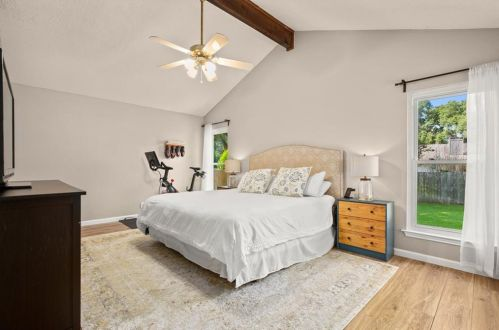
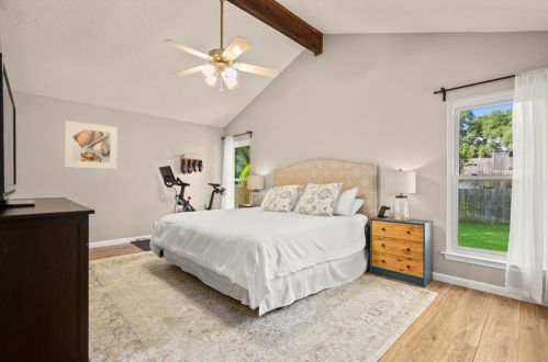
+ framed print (92, 146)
